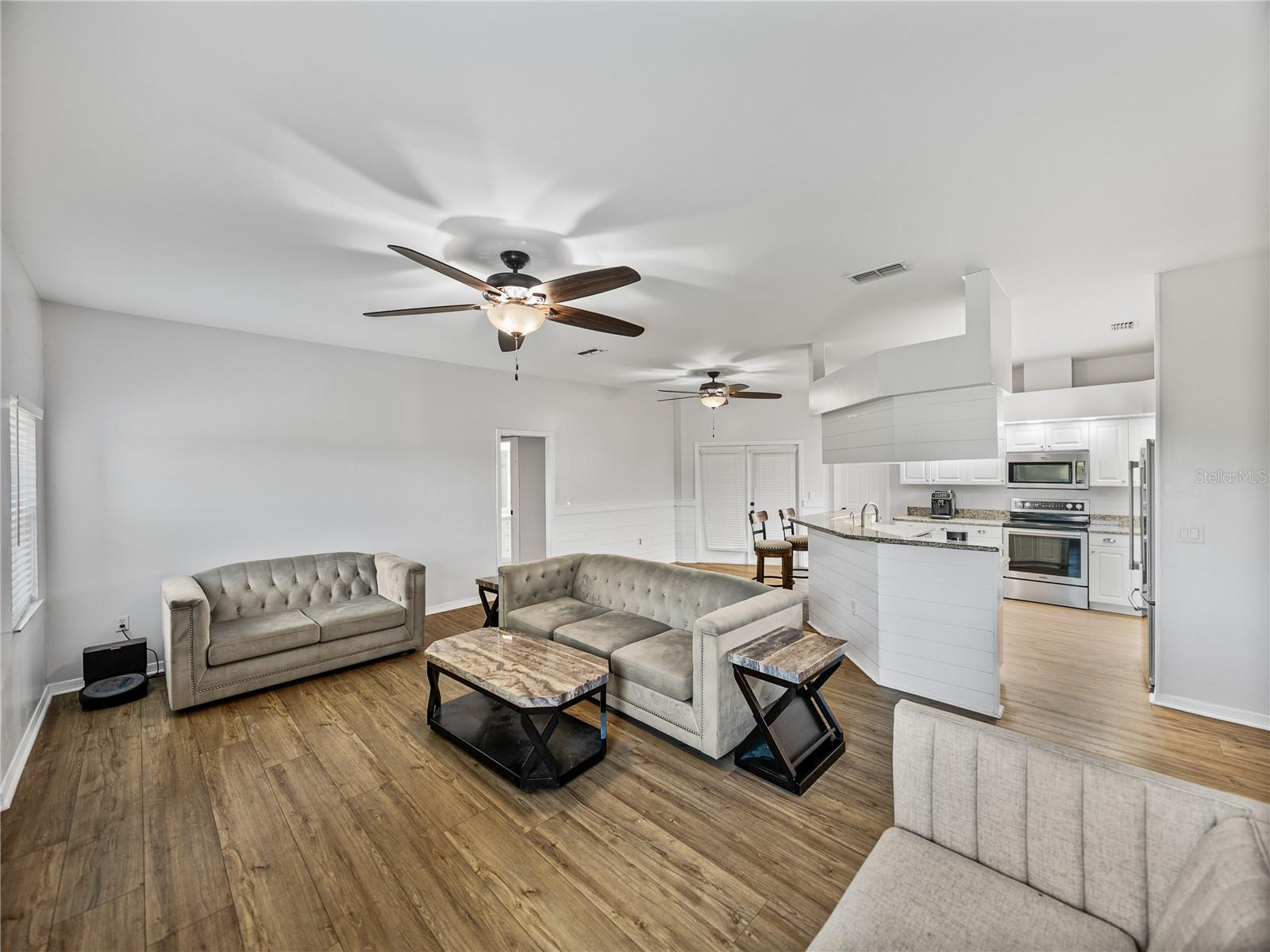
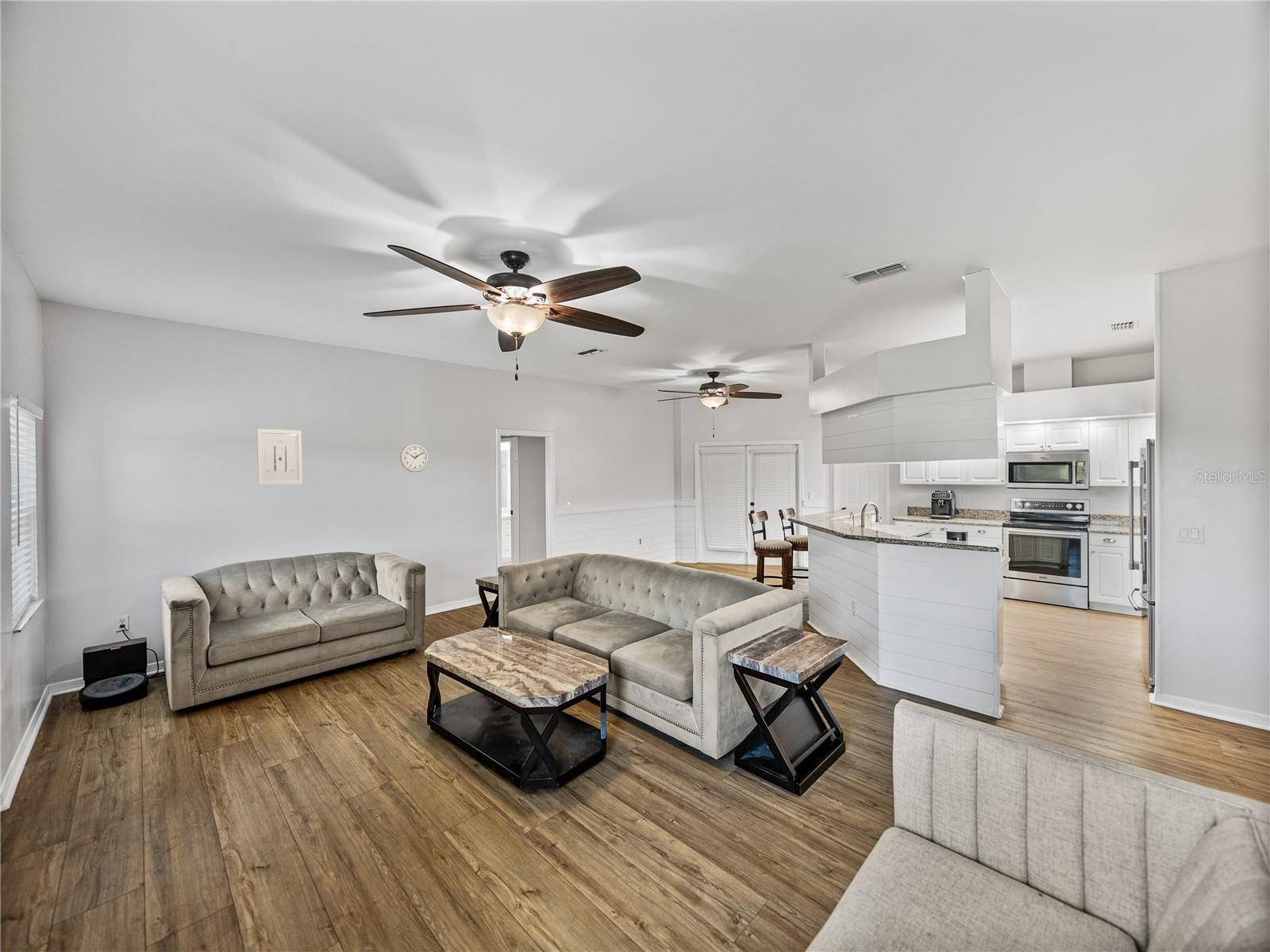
+ wall art (280, 457)
+ wall clock (414, 458)
